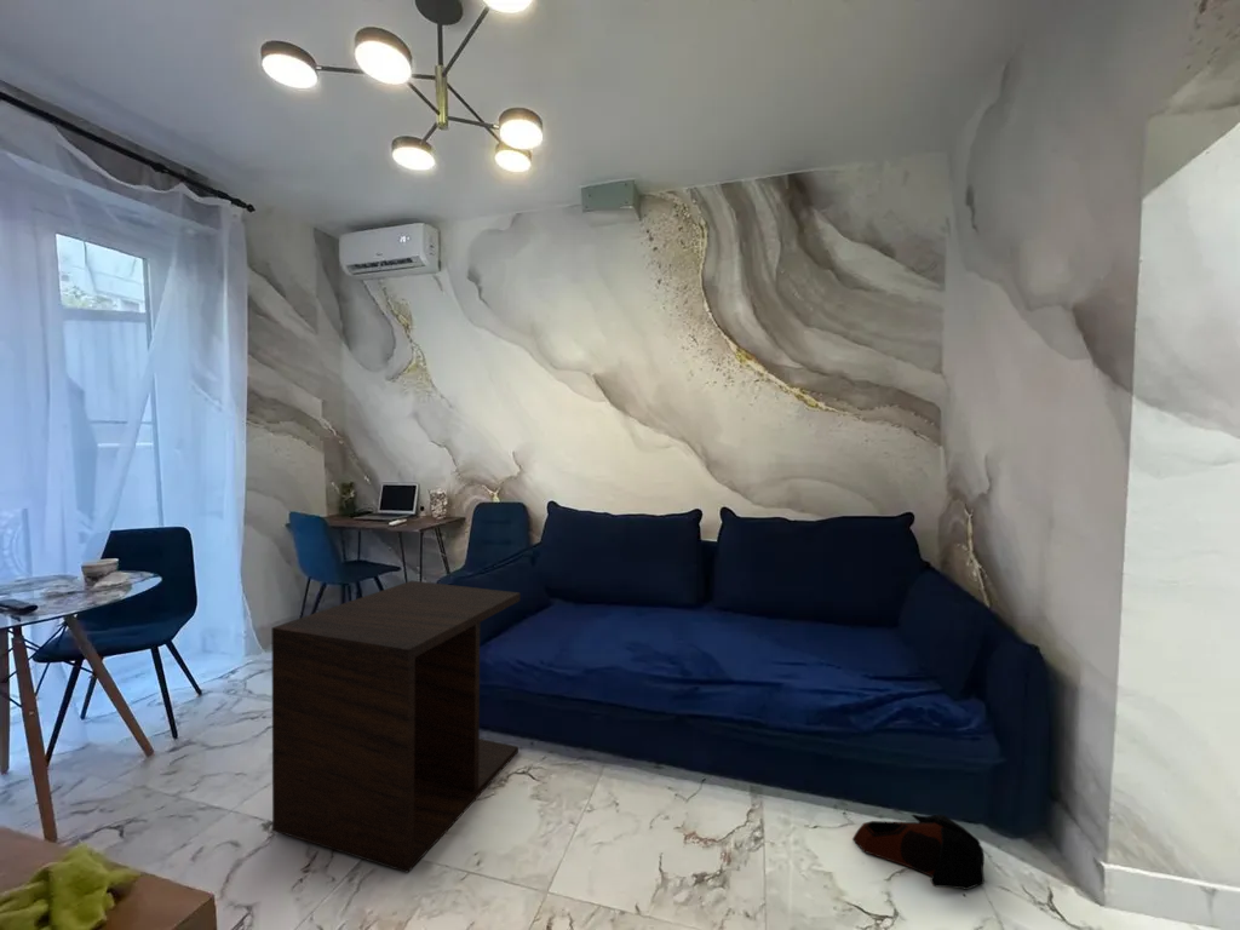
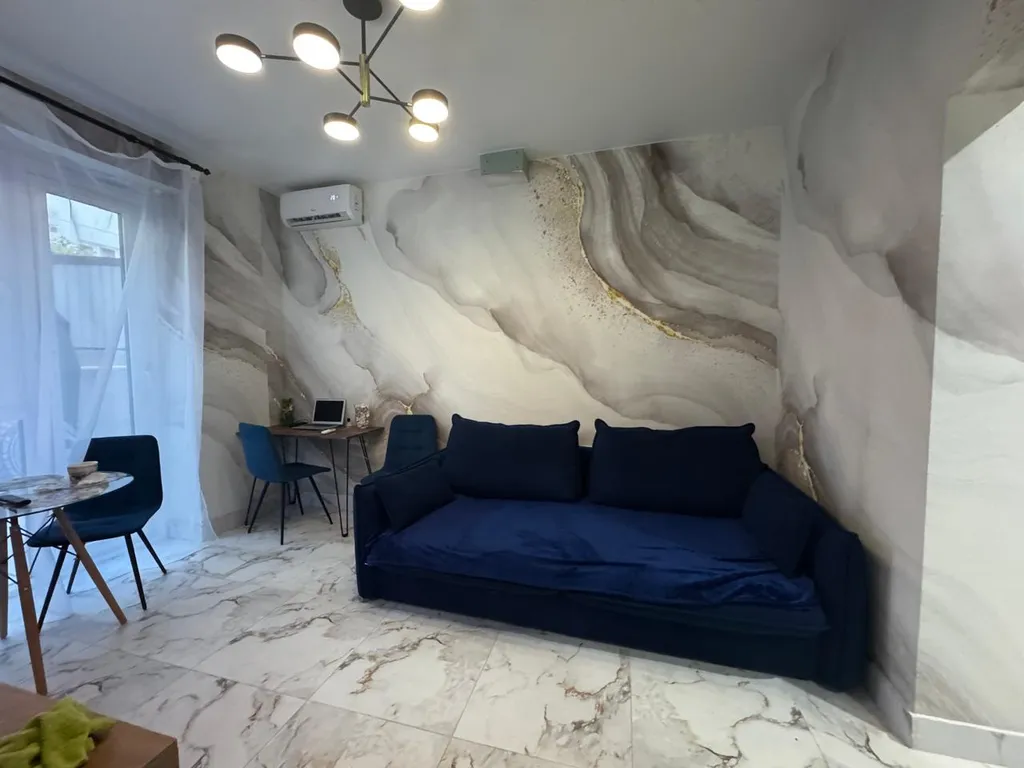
- bag (915, 836)
- side table (409, 698)
